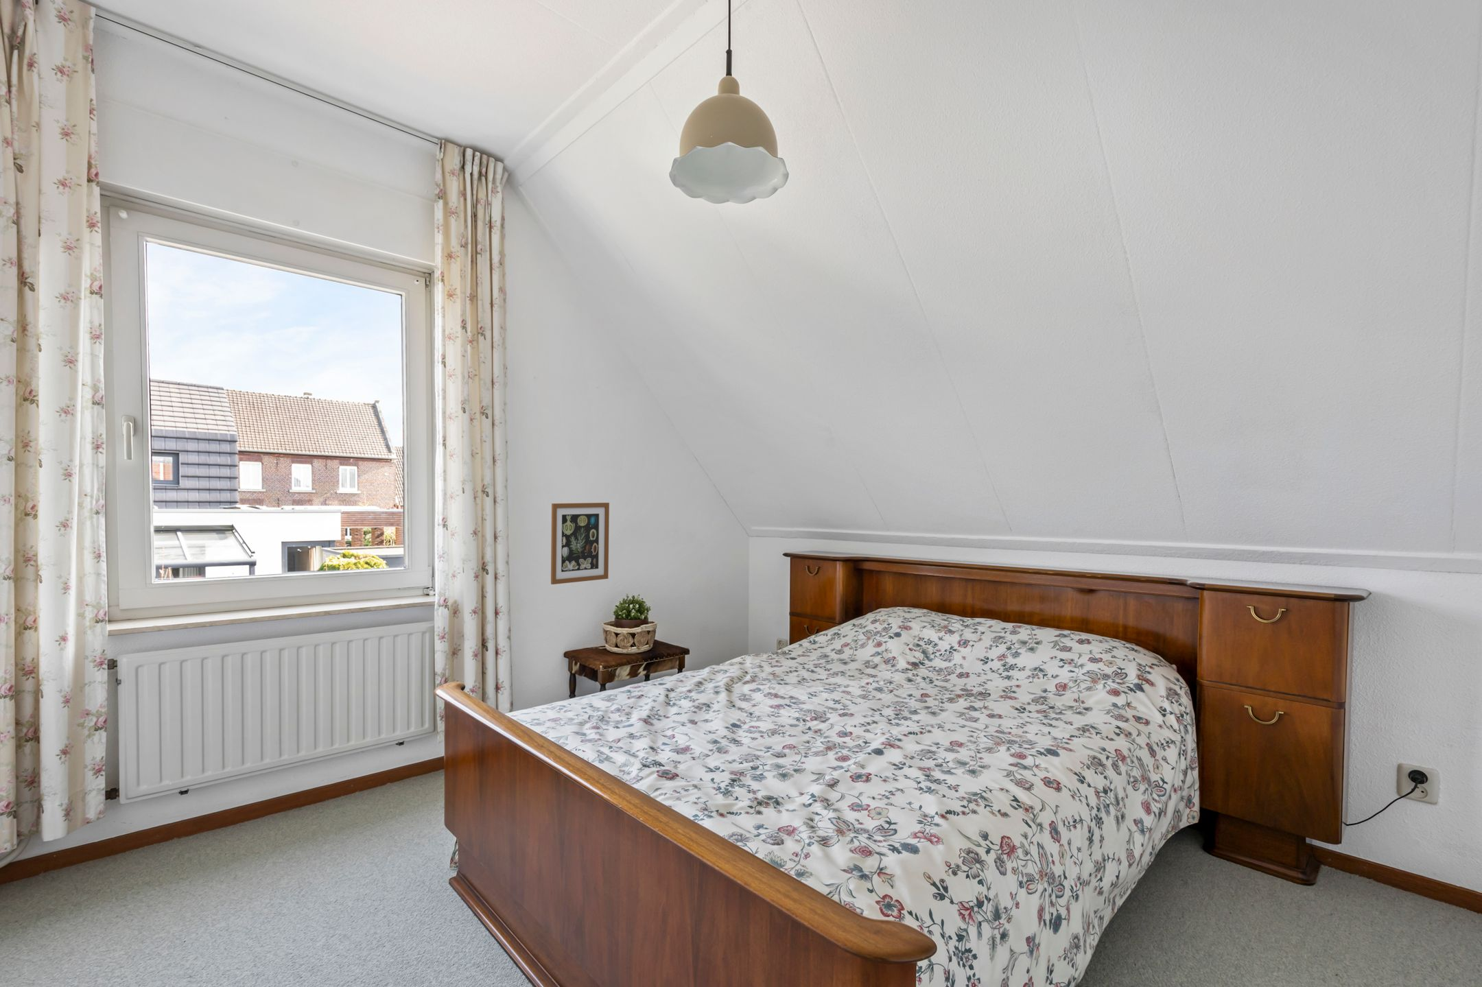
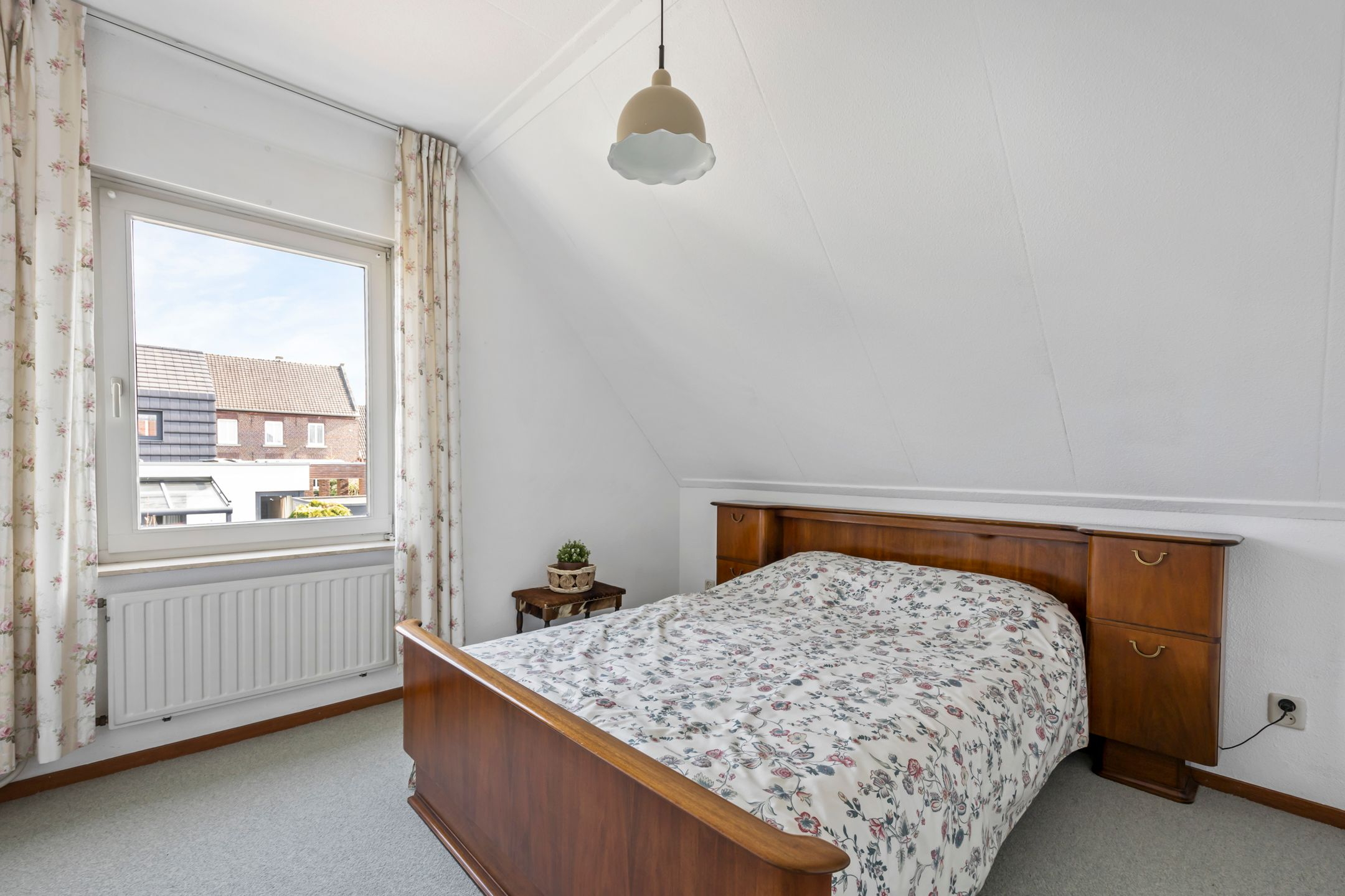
- wall art (581, 542)
